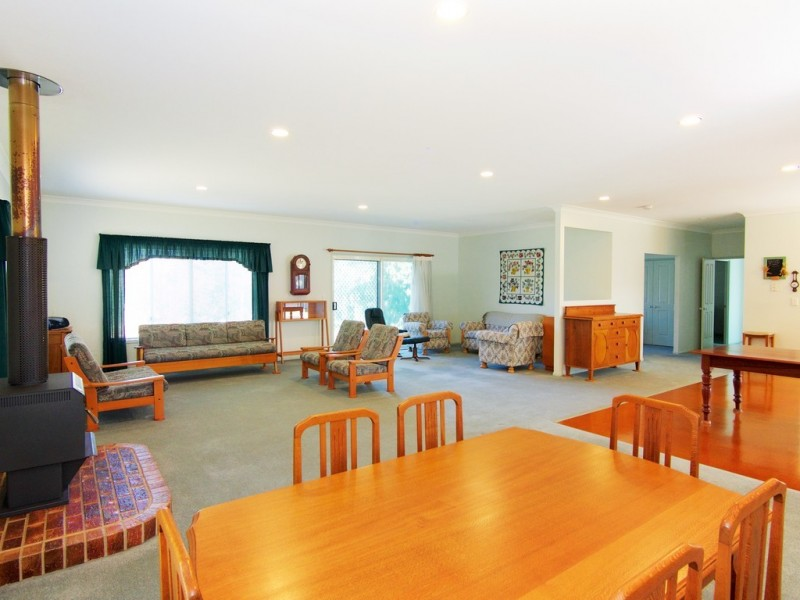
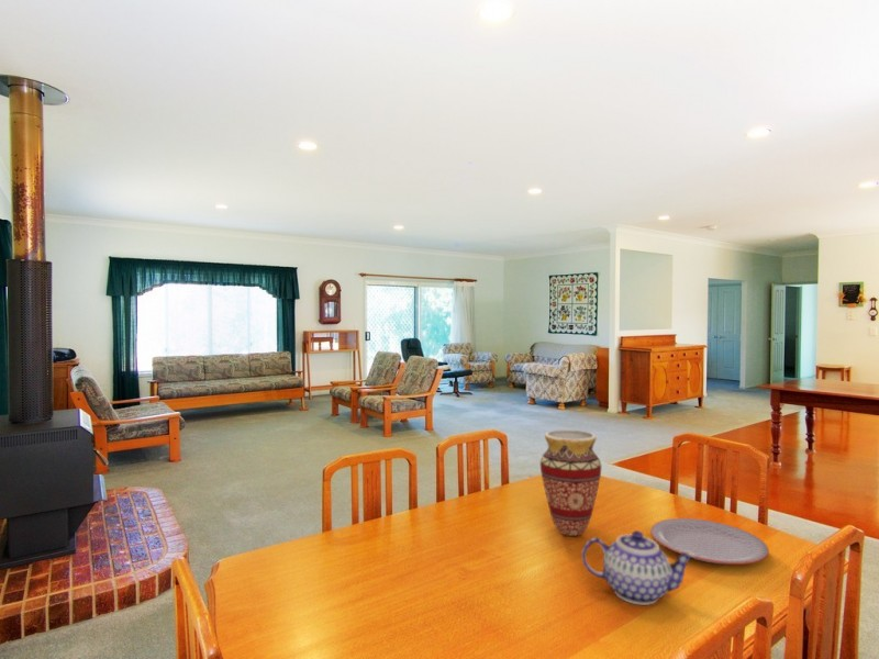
+ teapot (636, 562)
+ plate (706, 541)
+ vase (569, 483)
